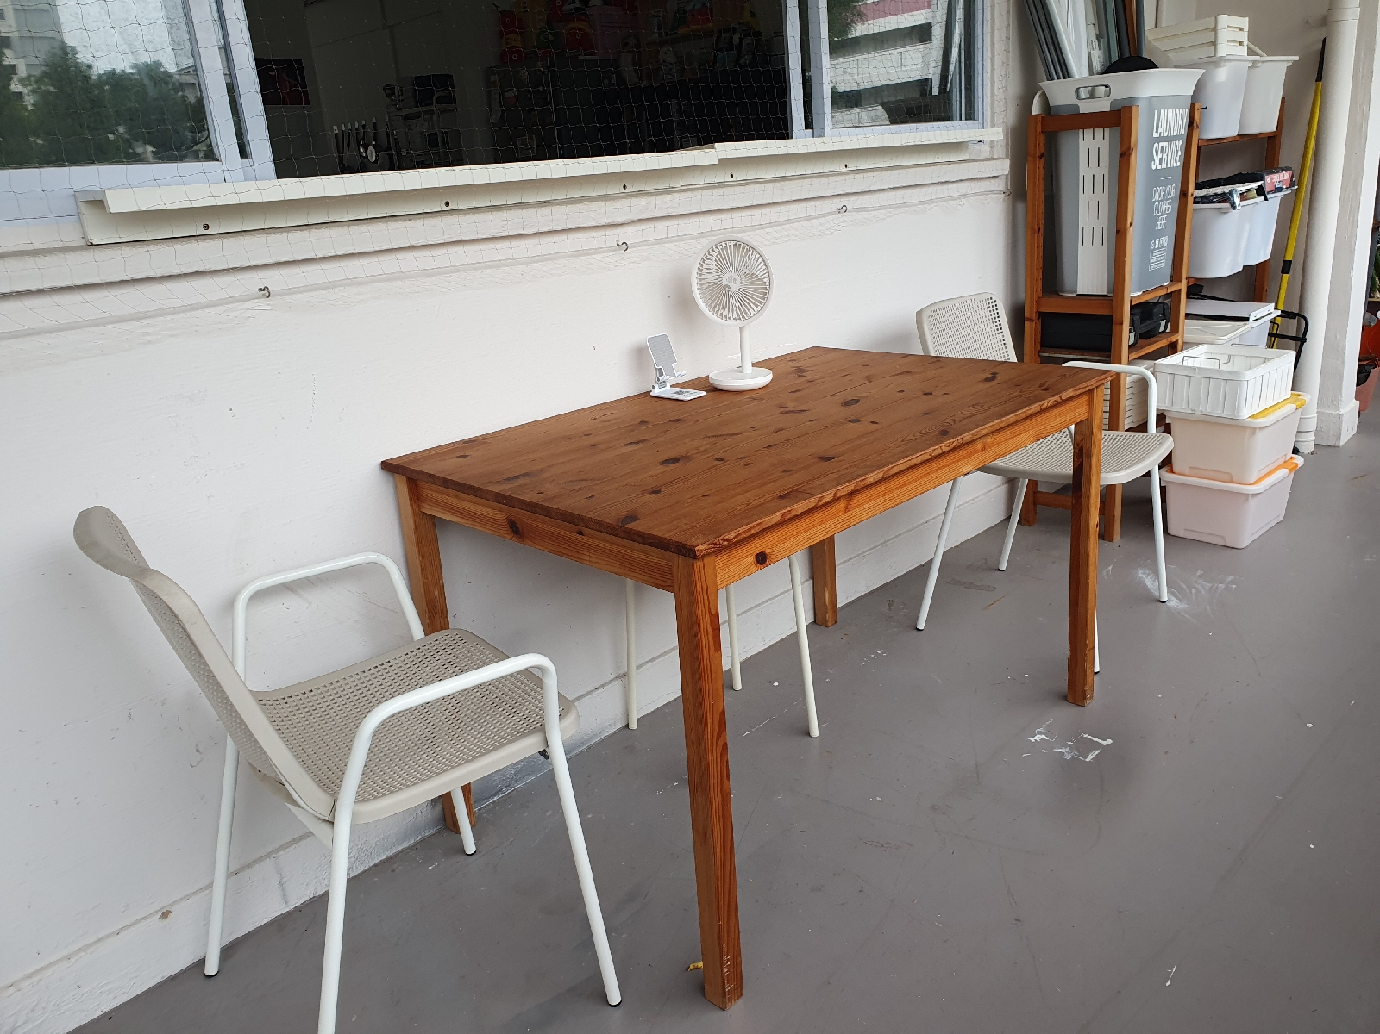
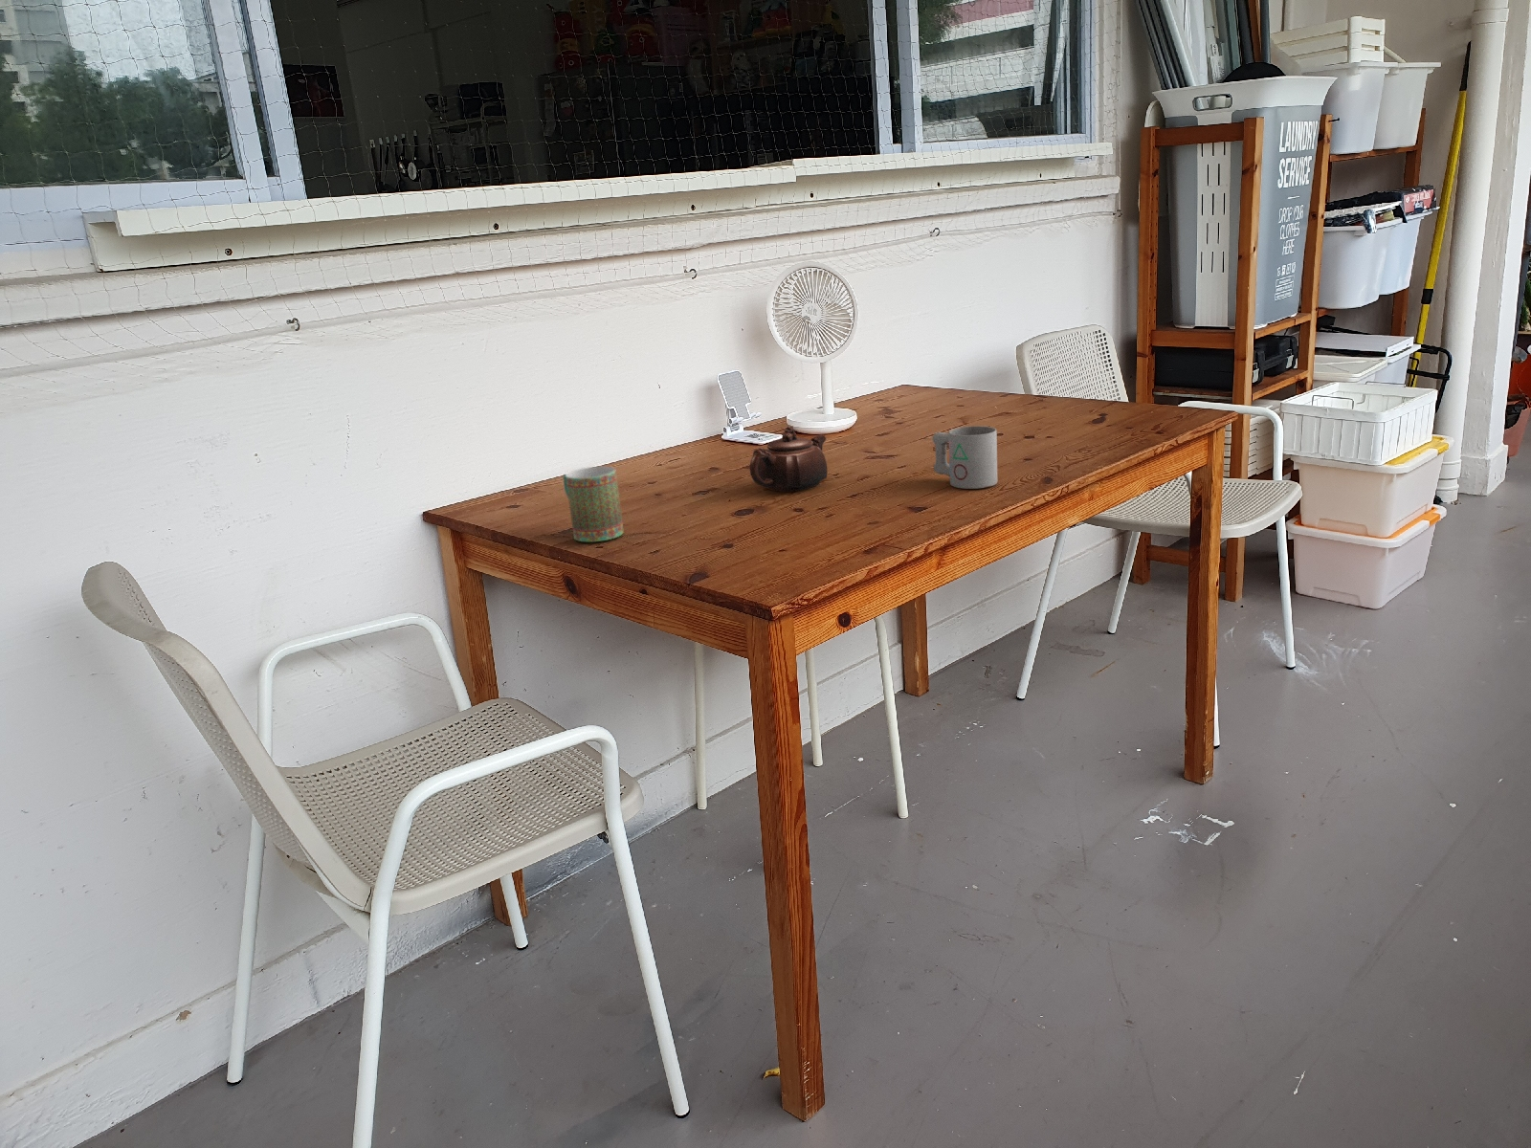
+ mug (587, 502)
+ teapot (788, 456)
+ mug (962, 456)
